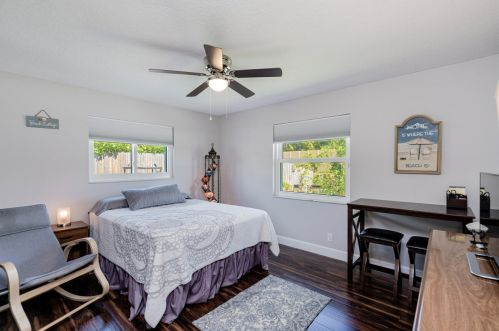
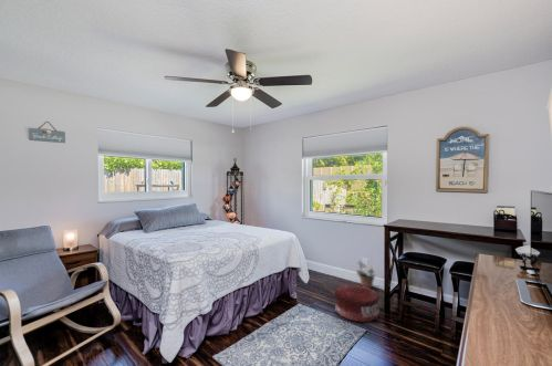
+ potted plant (366, 273)
+ pouf (356, 301)
